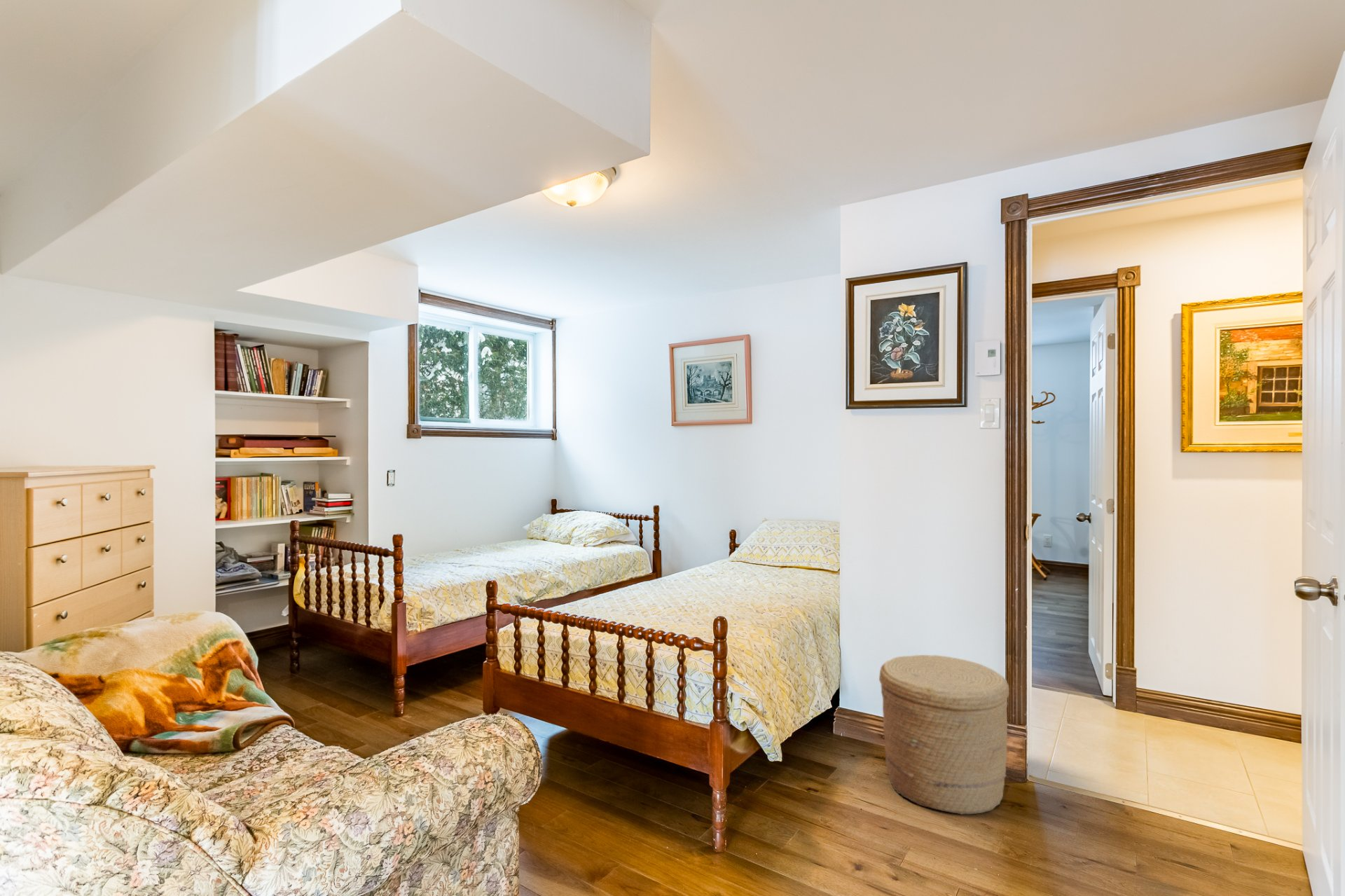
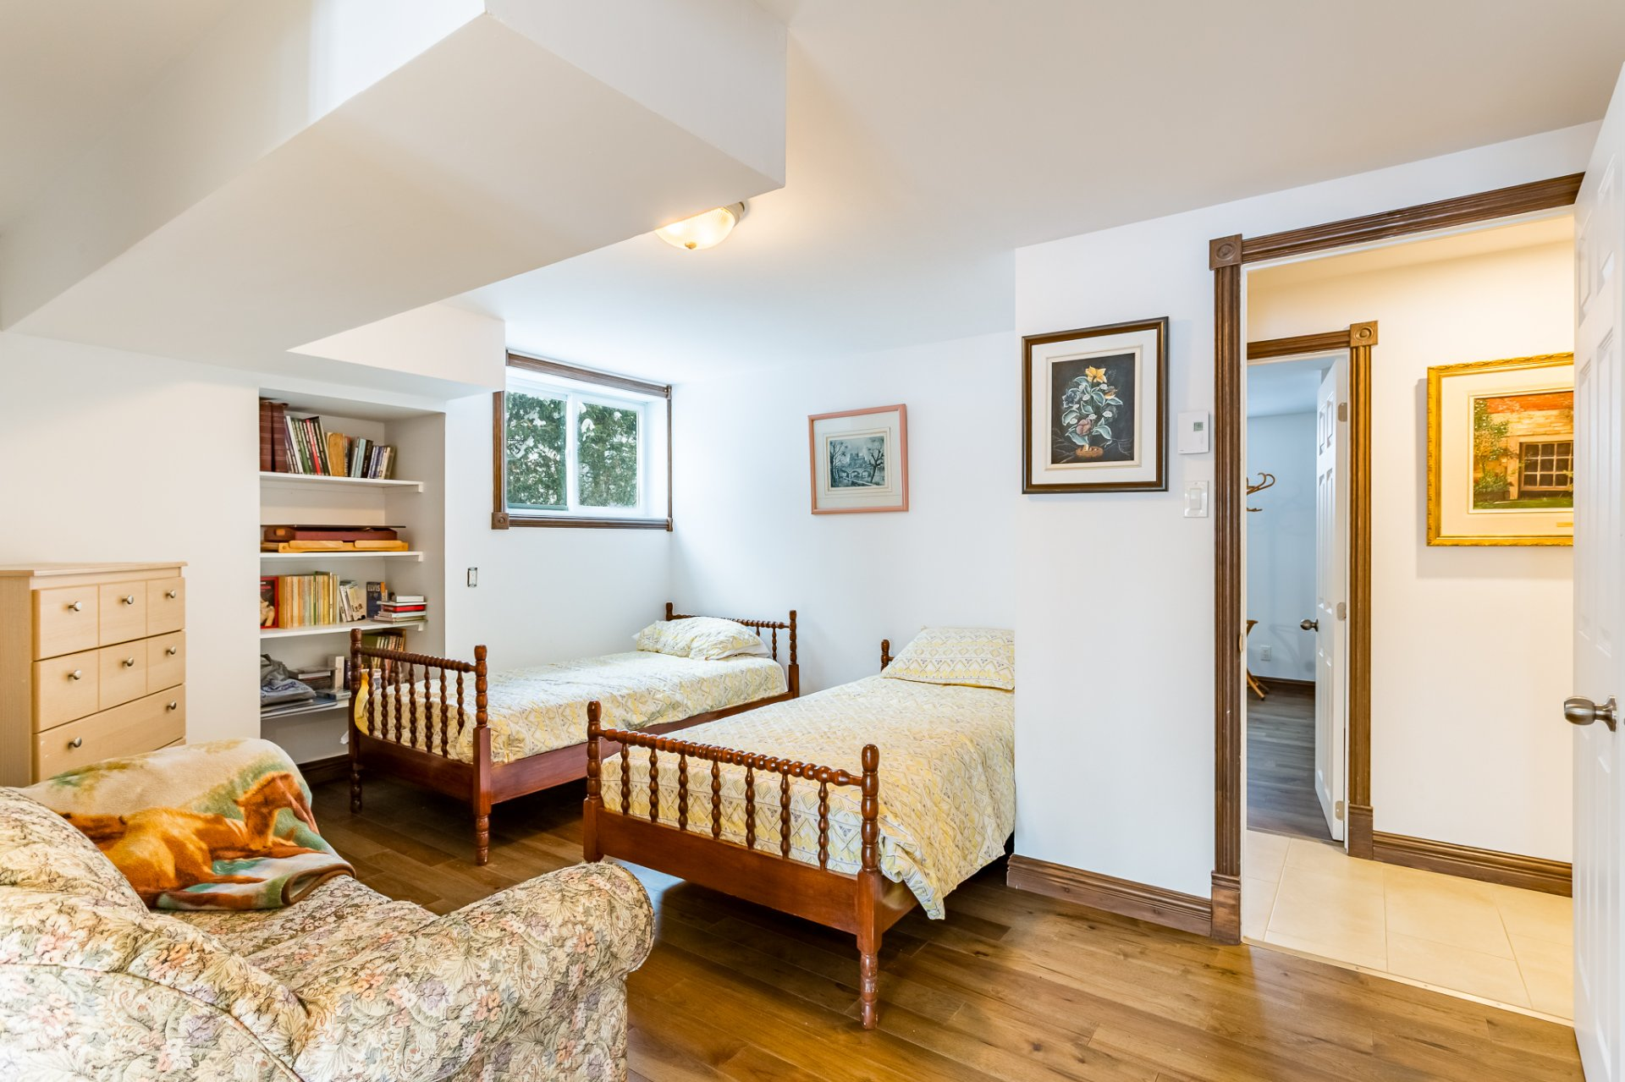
- woven basket (942, 729)
